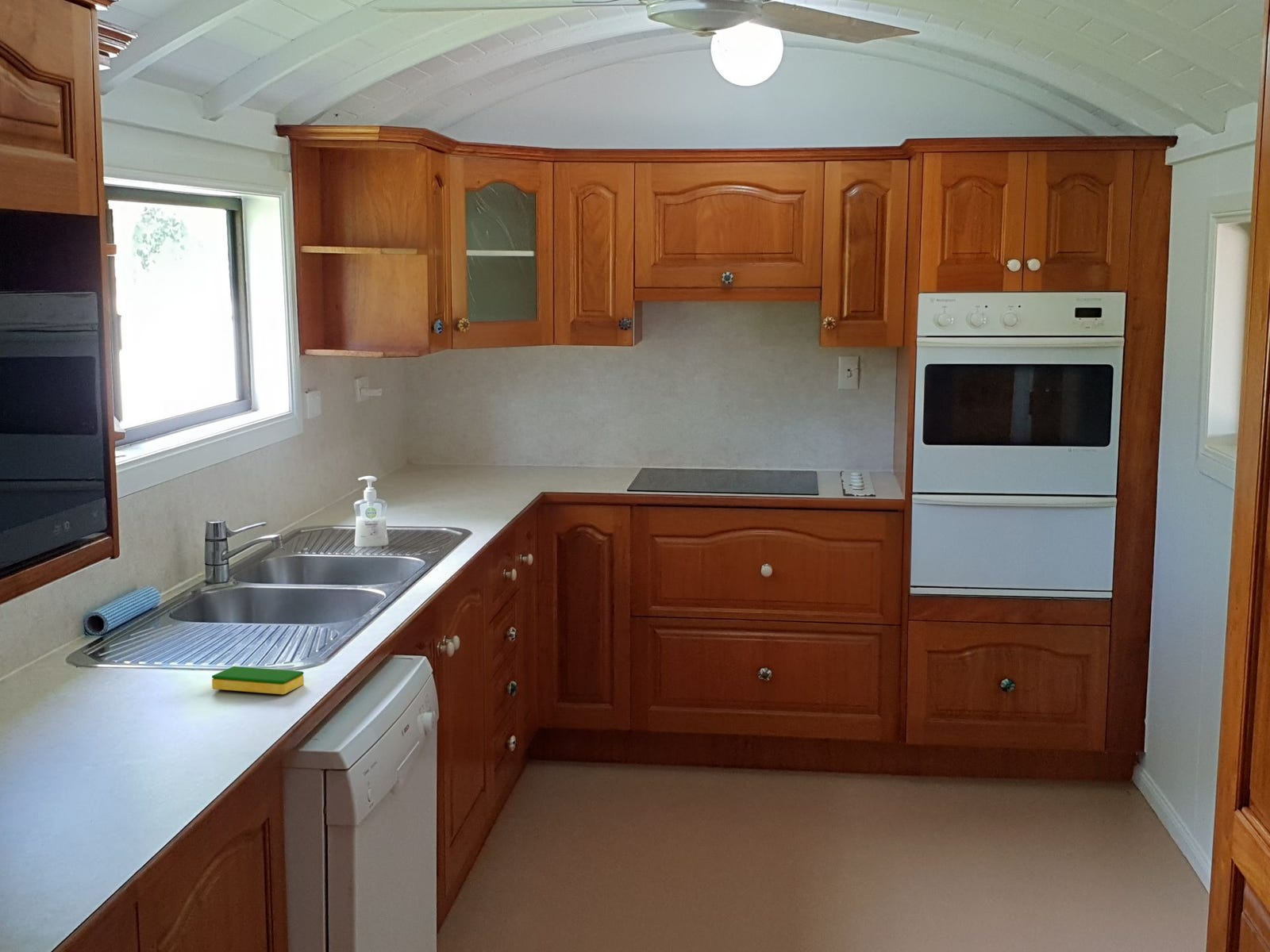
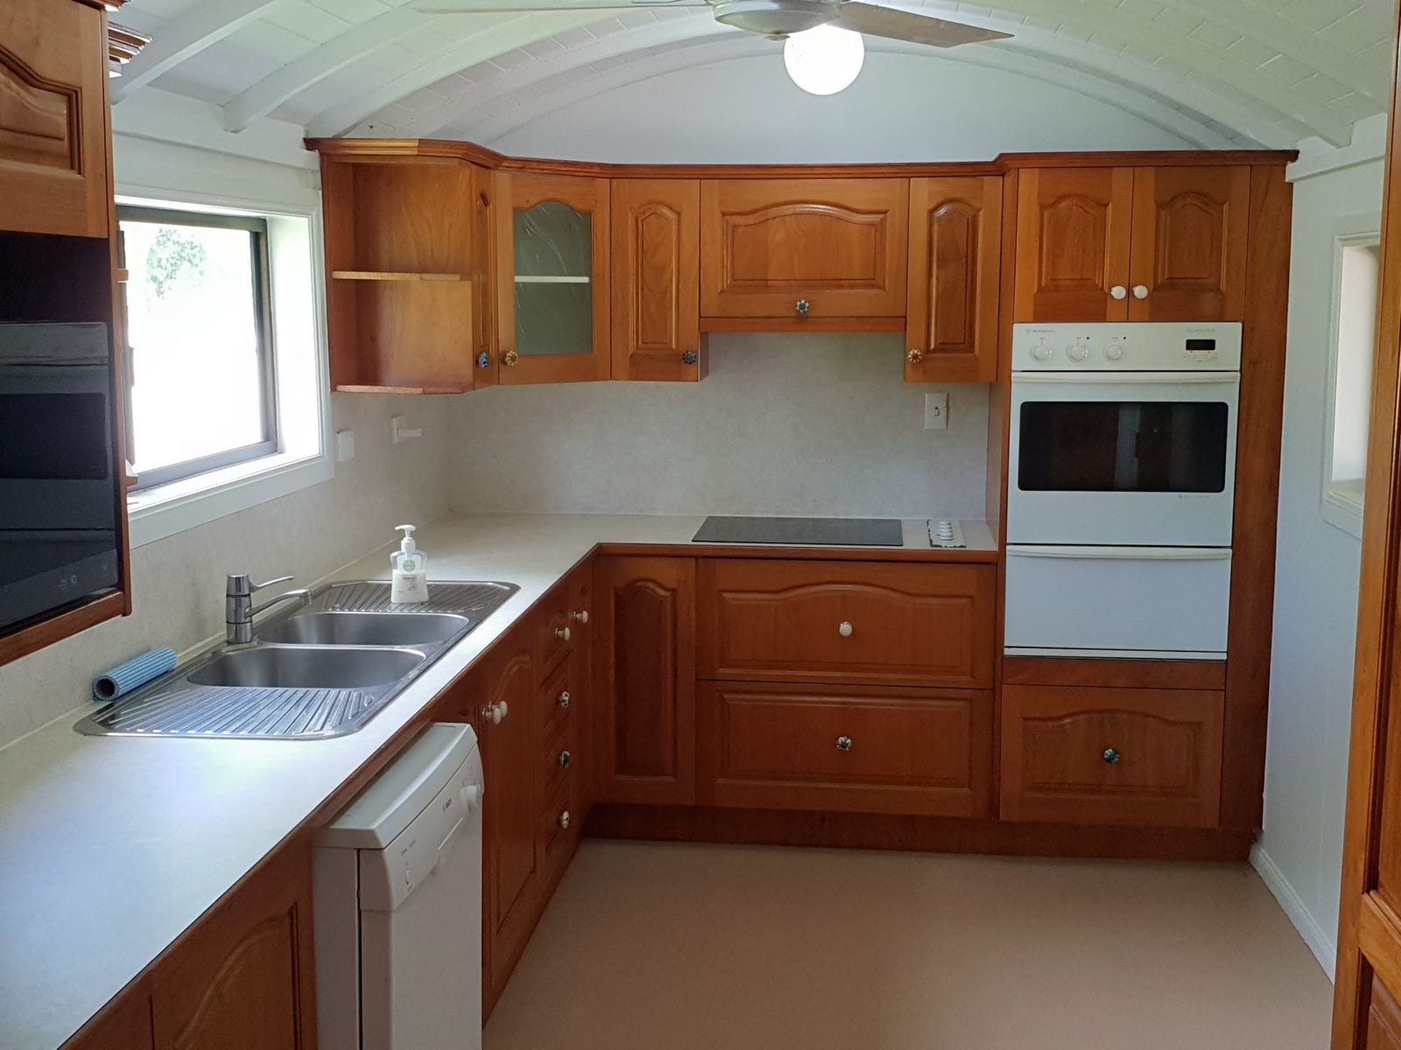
- dish sponge (258, 680)
